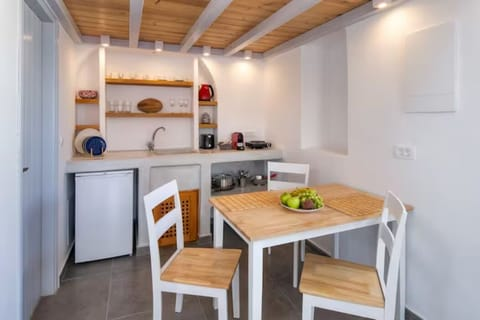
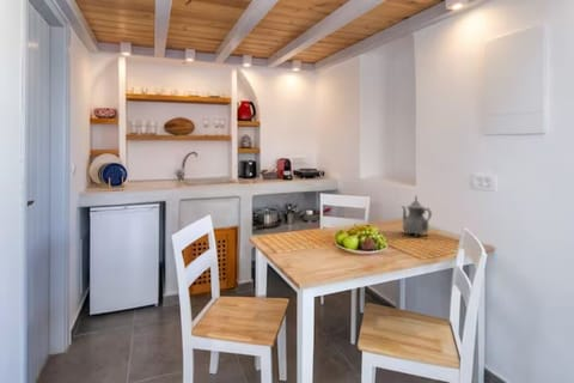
+ teapot (415, 214)
